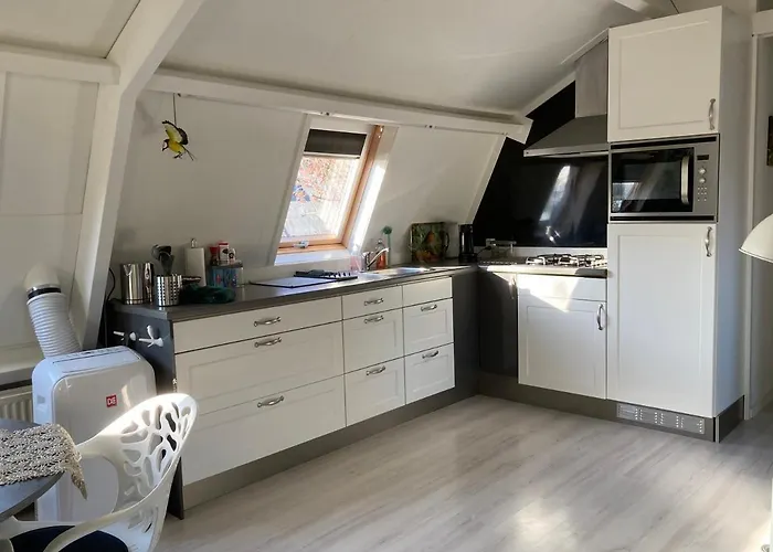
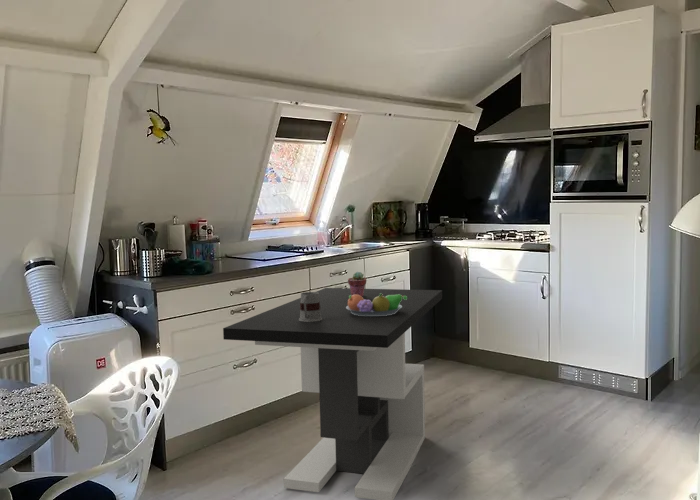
+ potted succulent (357, 283)
+ coffee table (351, 389)
+ mug (309, 306)
+ fruit bowl (375, 301)
